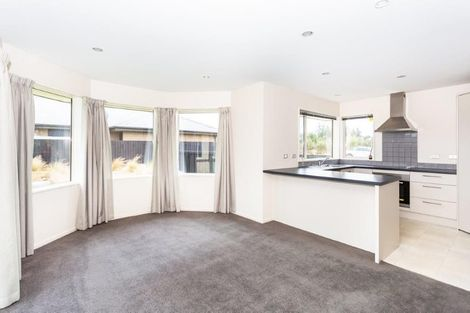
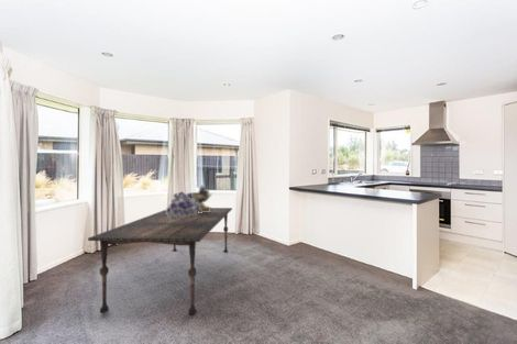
+ bouquet (180, 207)
+ dining table (180, 244)
+ birdbath (199, 198)
